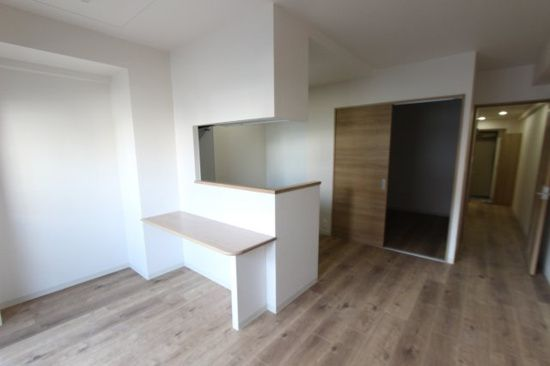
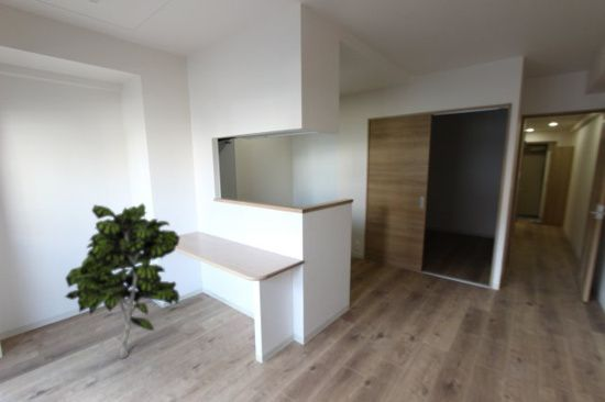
+ indoor plant (124, 278)
